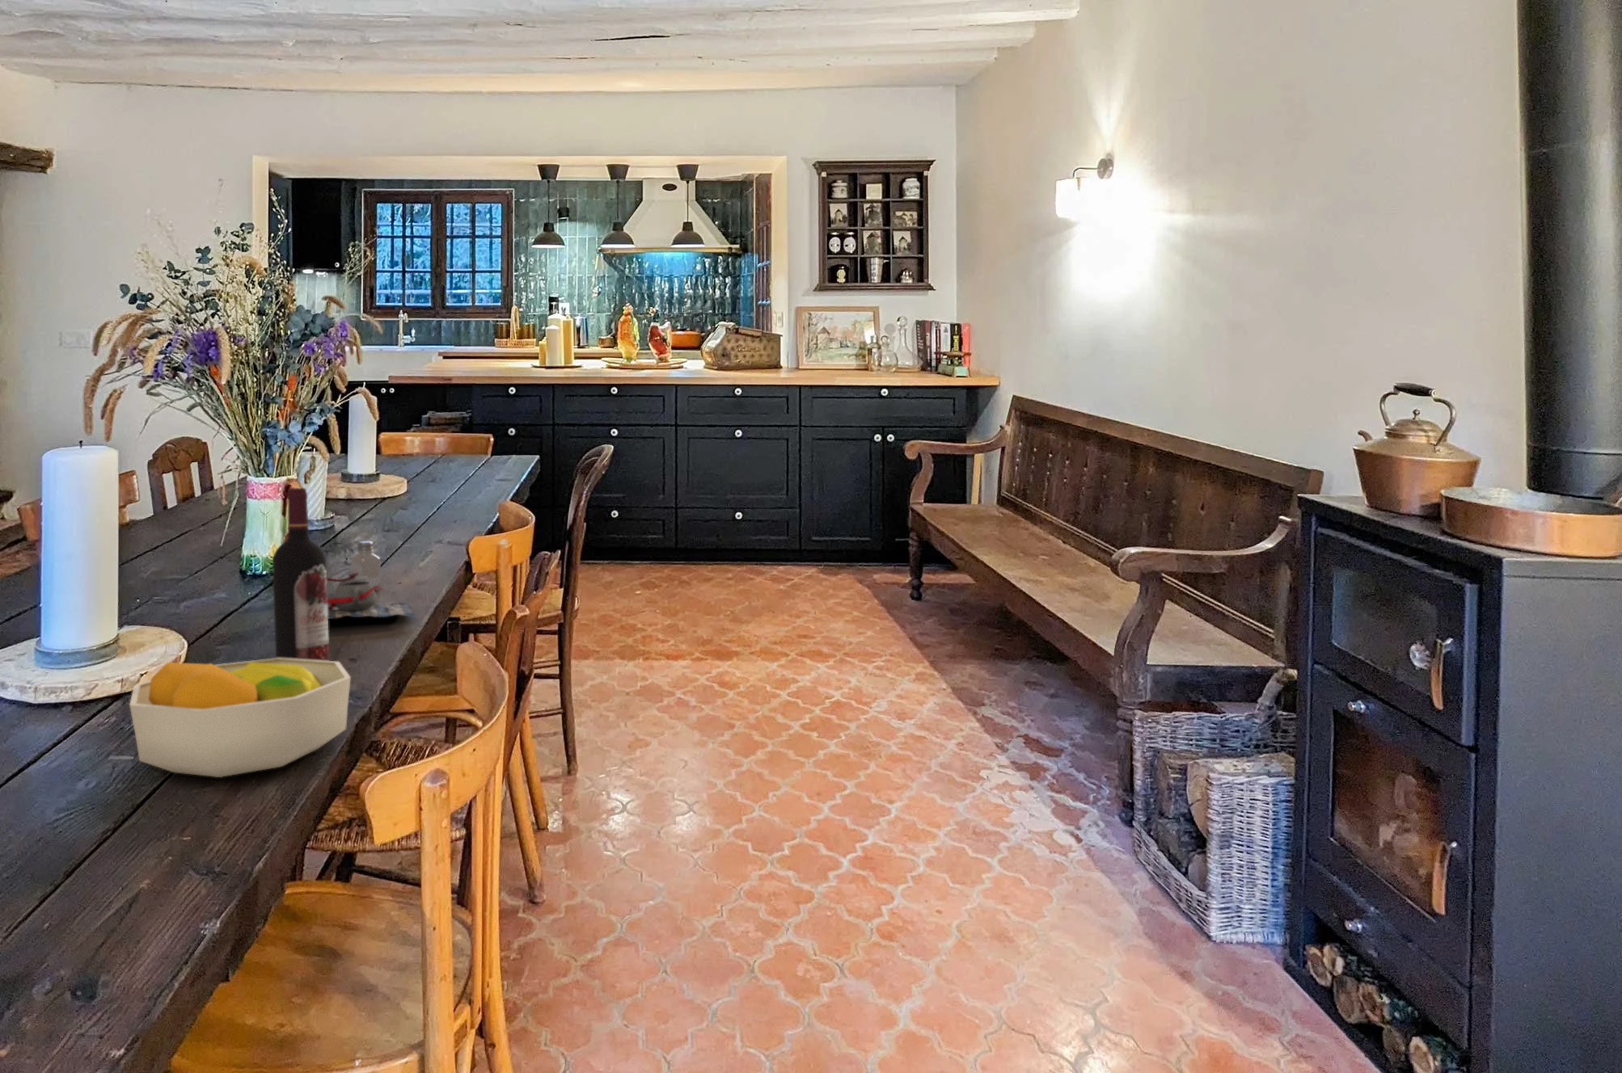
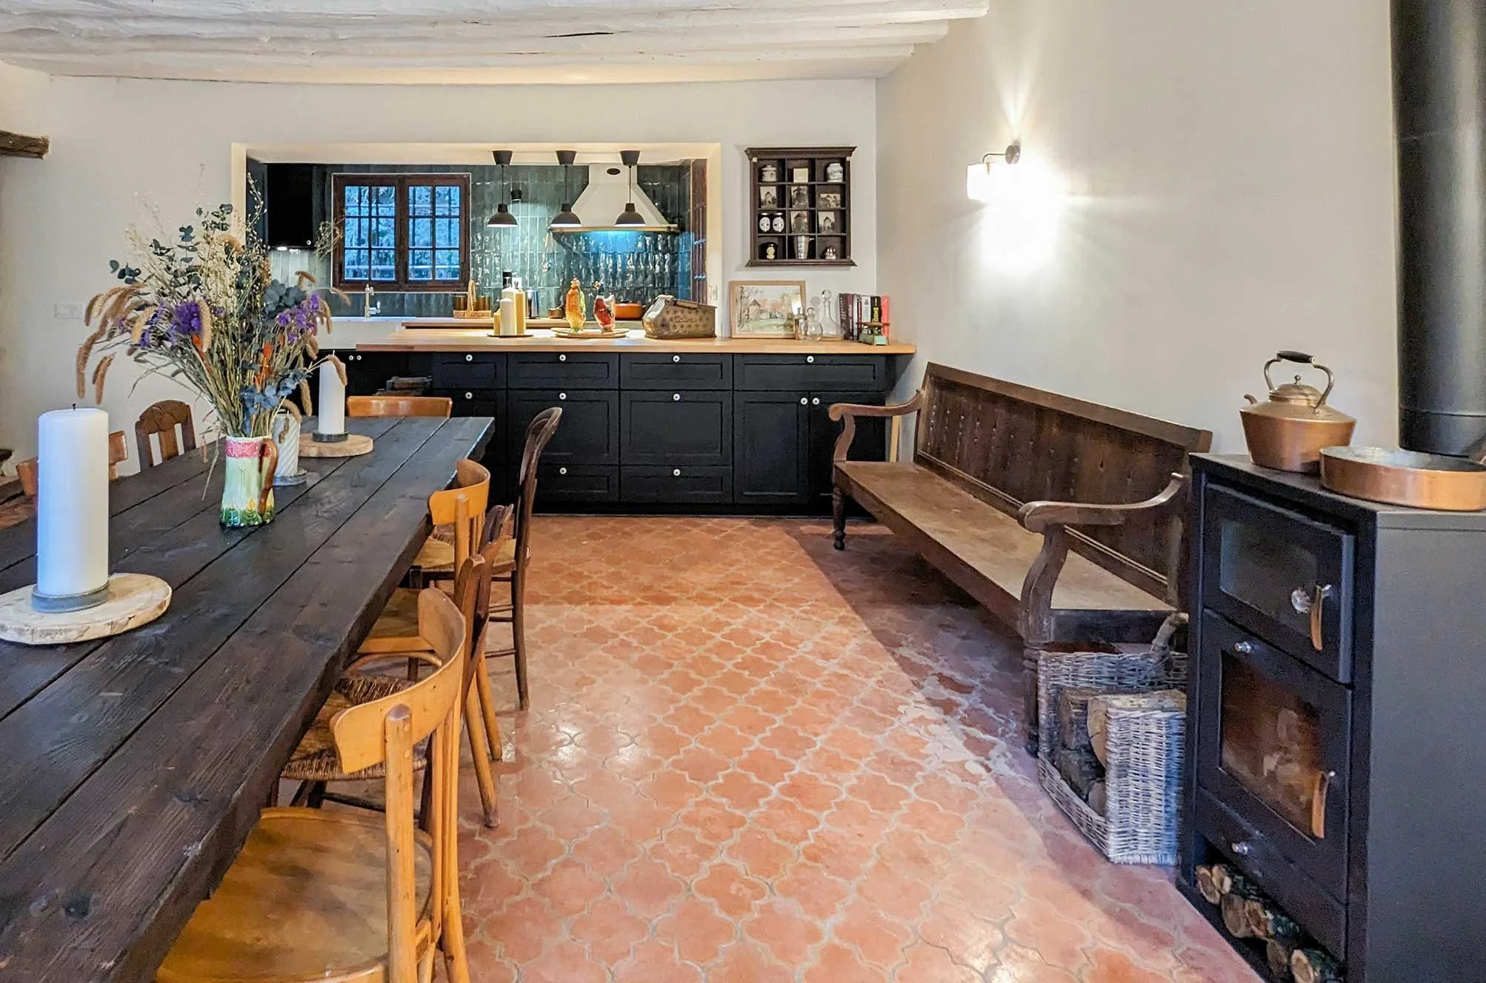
- teapot (355, 594)
- fruit bowl (246, 699)
- saltshaker (365, 565)
- wine bottle (299, 584)
